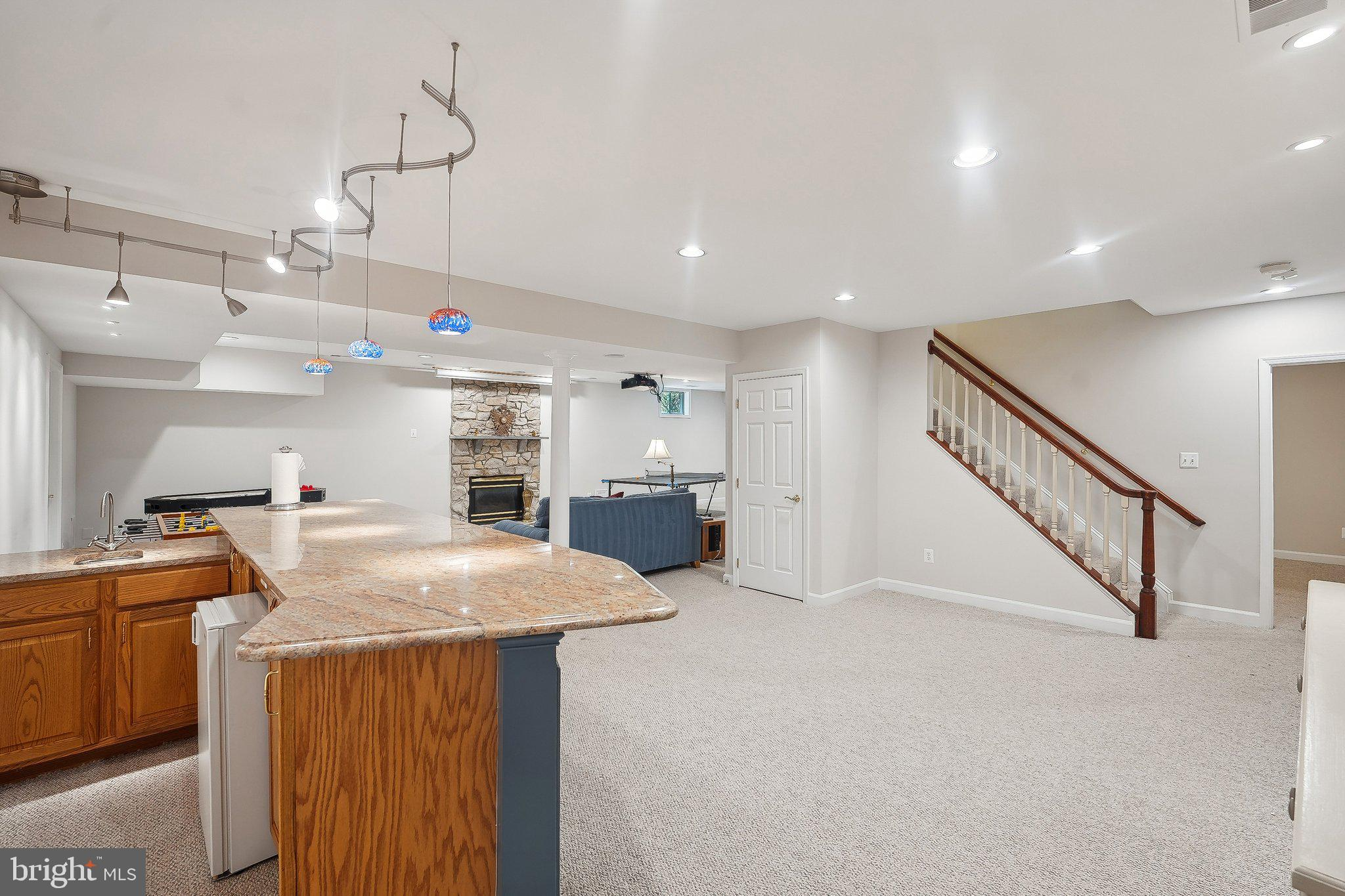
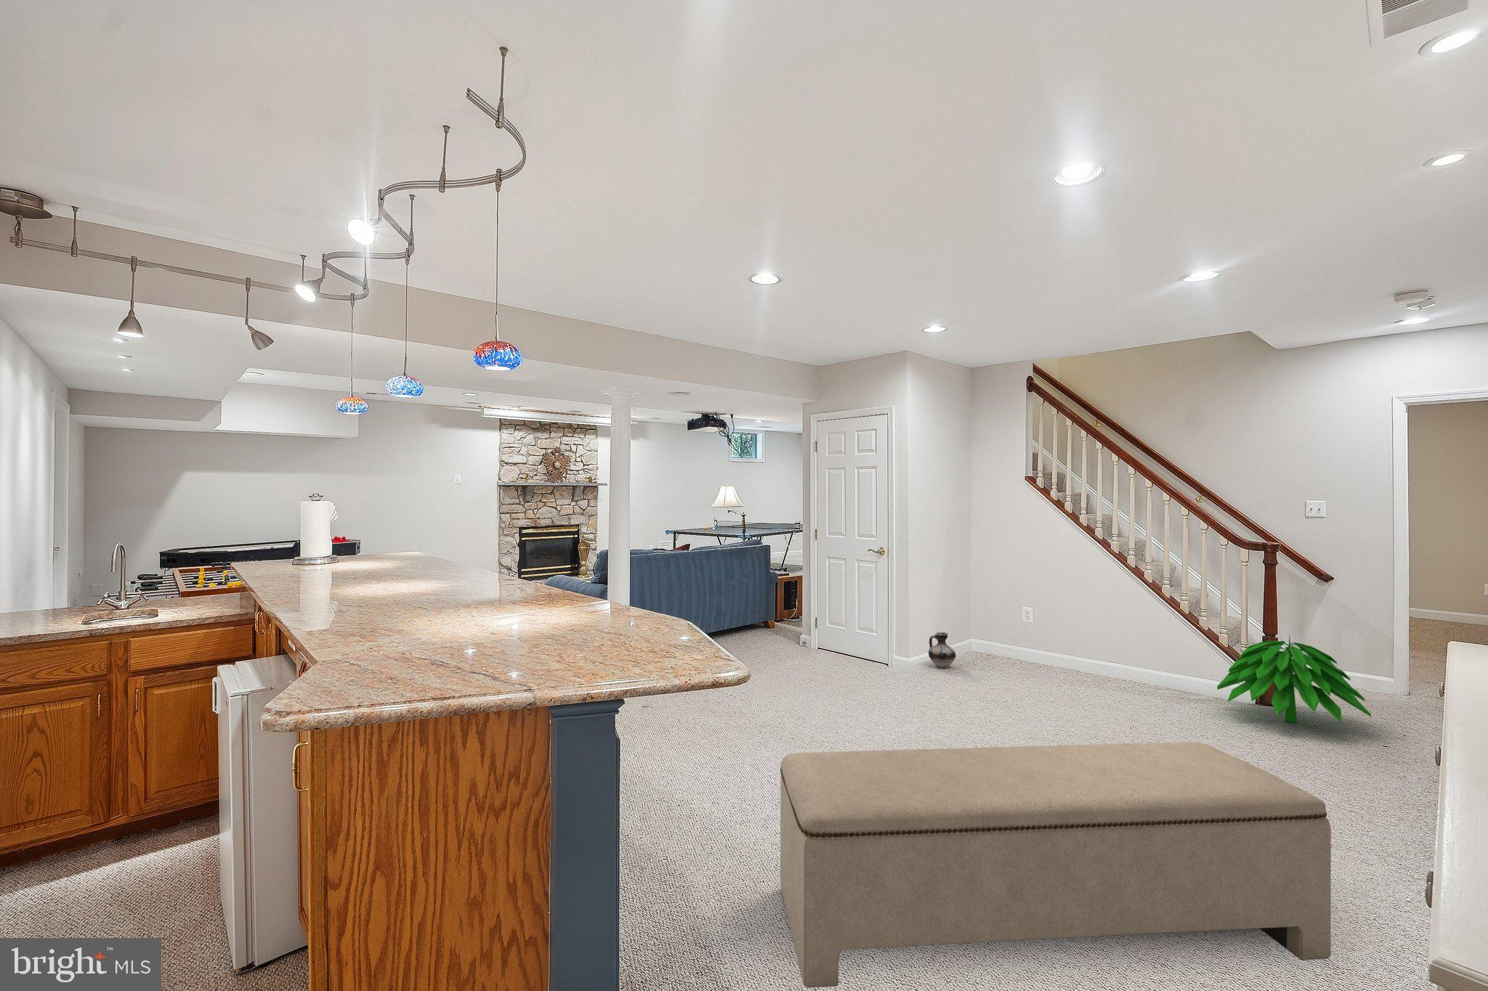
+ ceramic jug (941, 649)
+ indoor plant (1289, 677)
+ bench (1032, 845)
